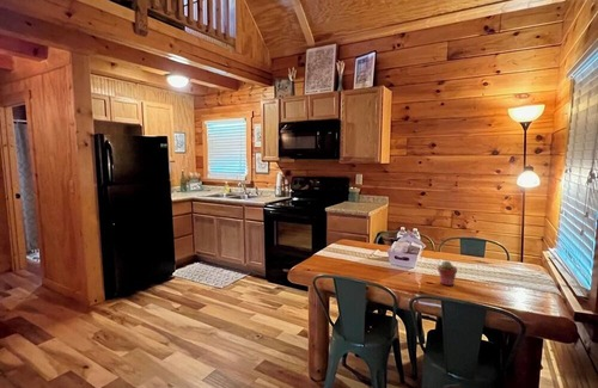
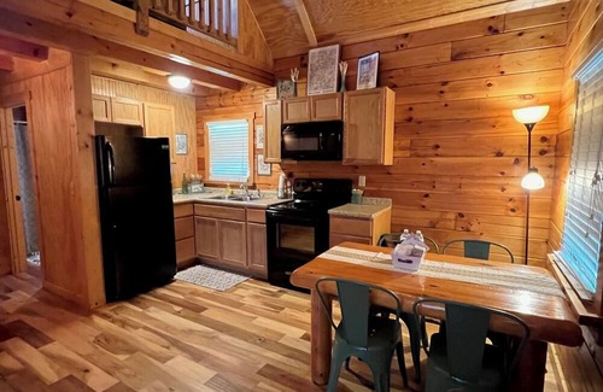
- potted succulent (446, 272)
